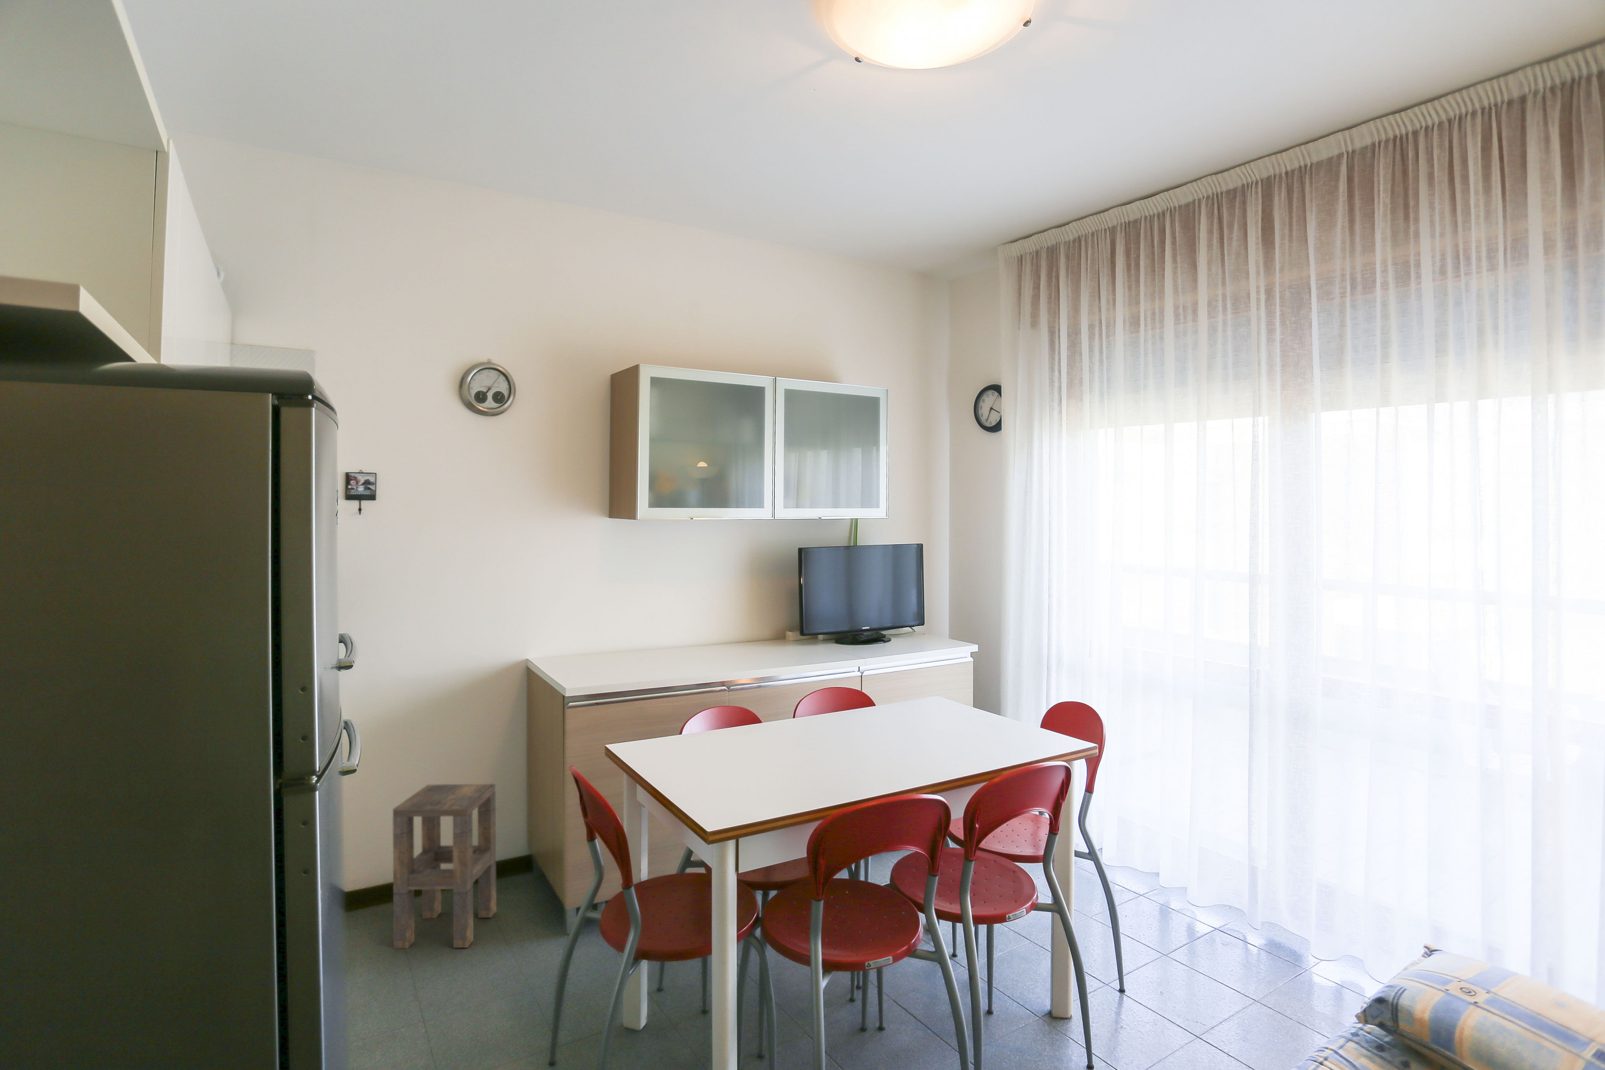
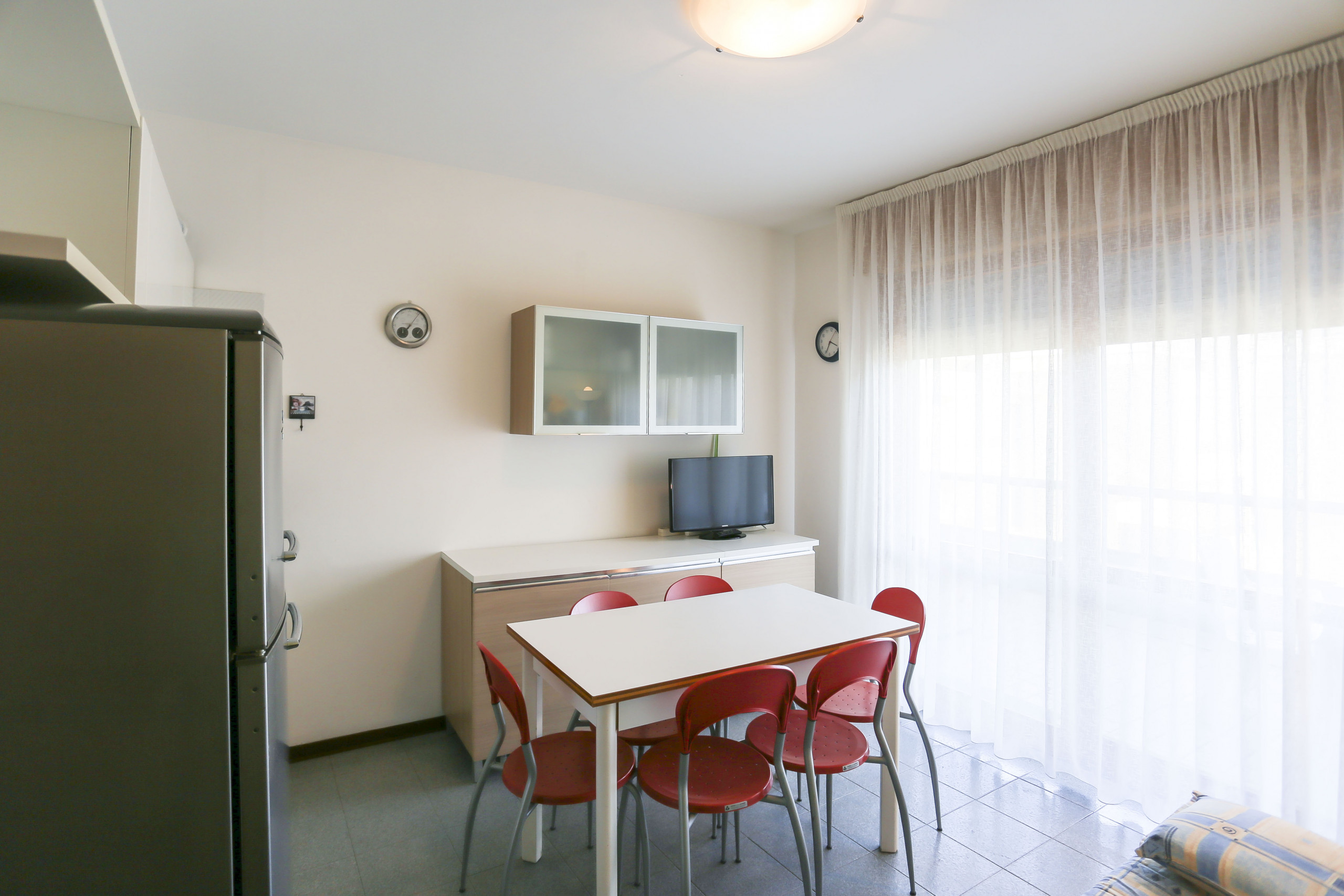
- side table (447, 862)
